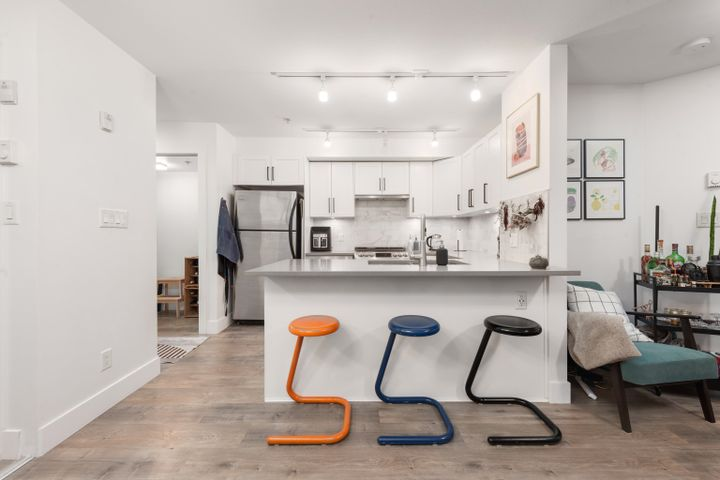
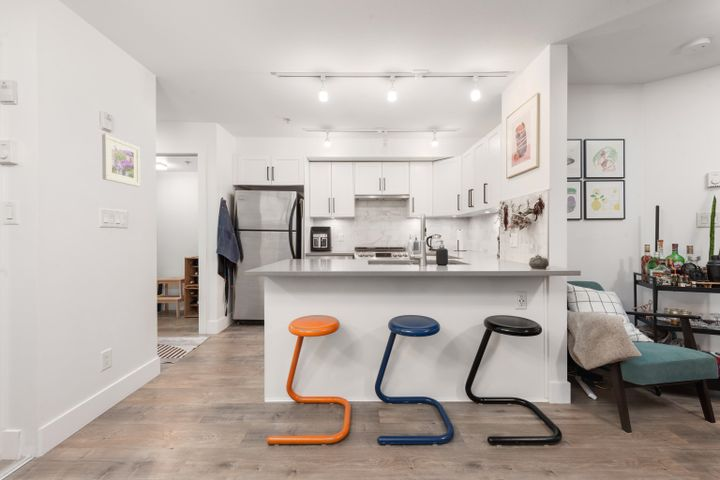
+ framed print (122, 162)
